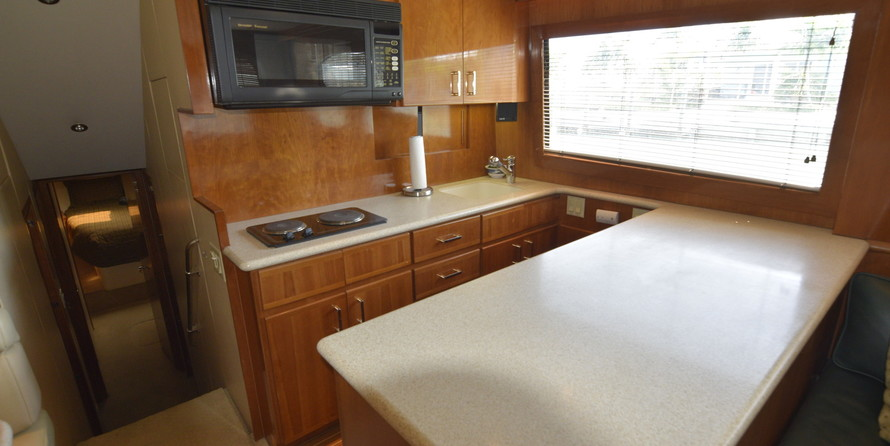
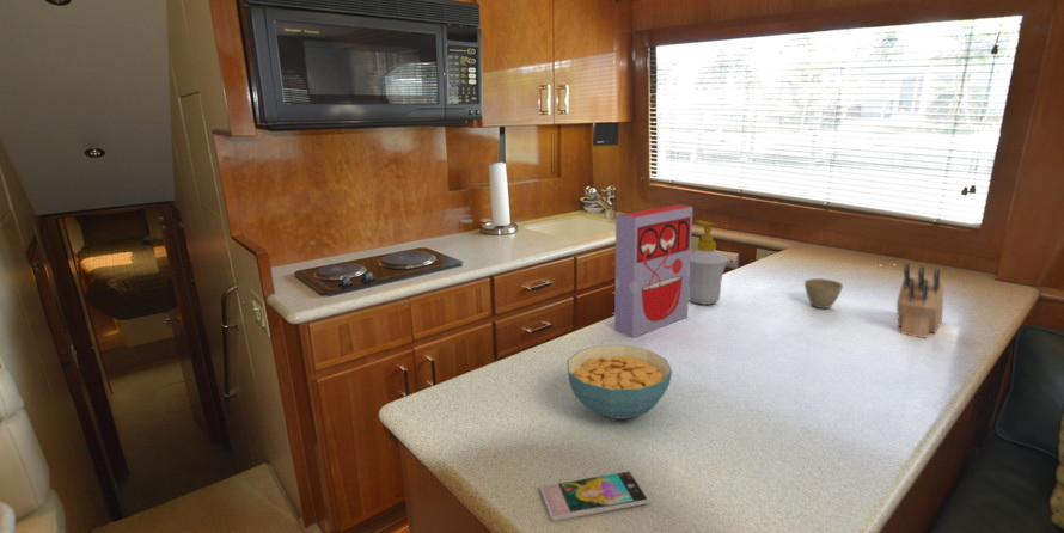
+ flower pot (821, 294)
+ knife block (922, 294)
+ smartphone (593, 495)
+ cereal bowl (617, 388)
+ cereal box (653, 268)
+ soap bottle (705, 262)
